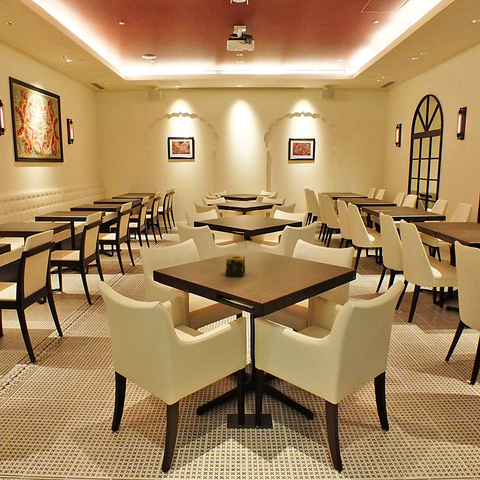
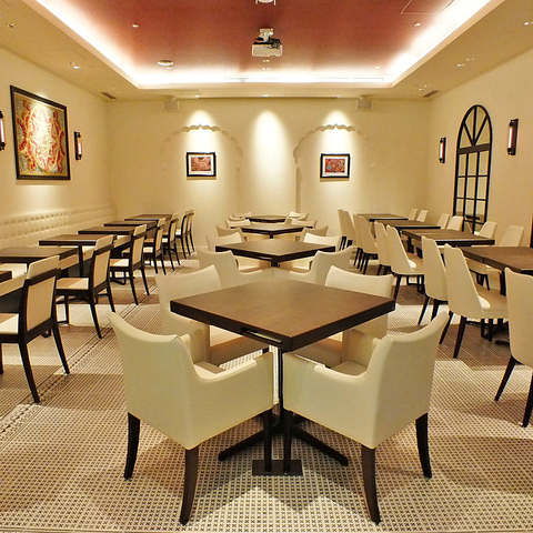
- candle (235, 265)
